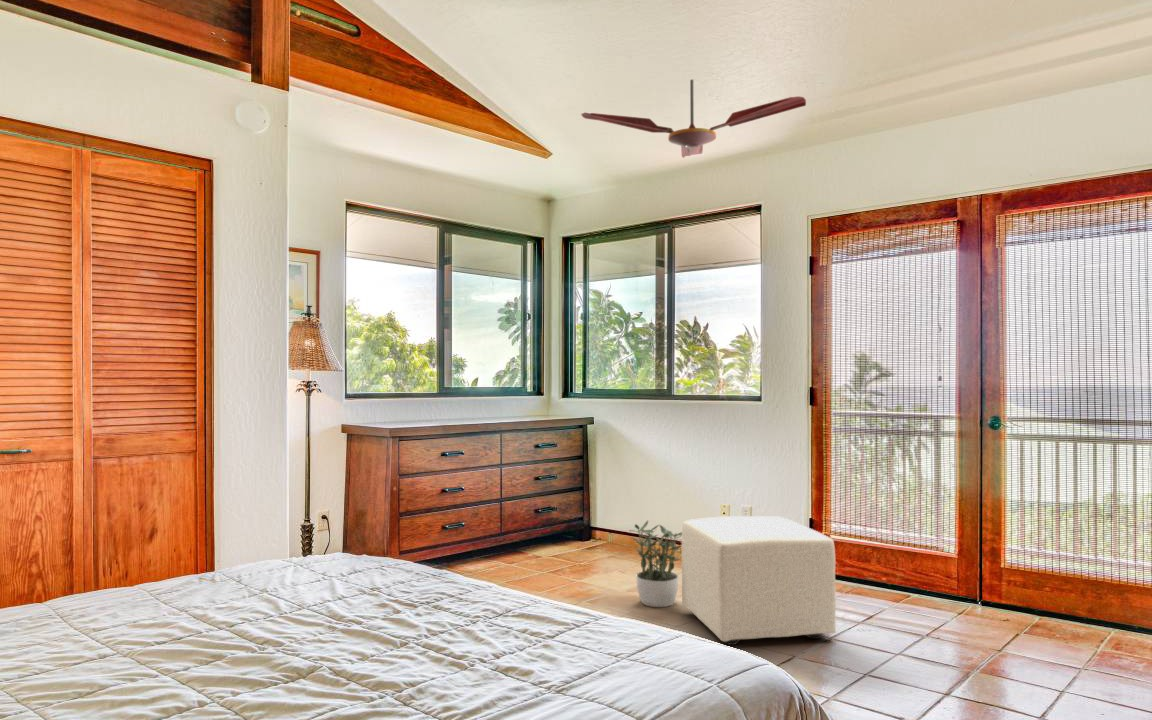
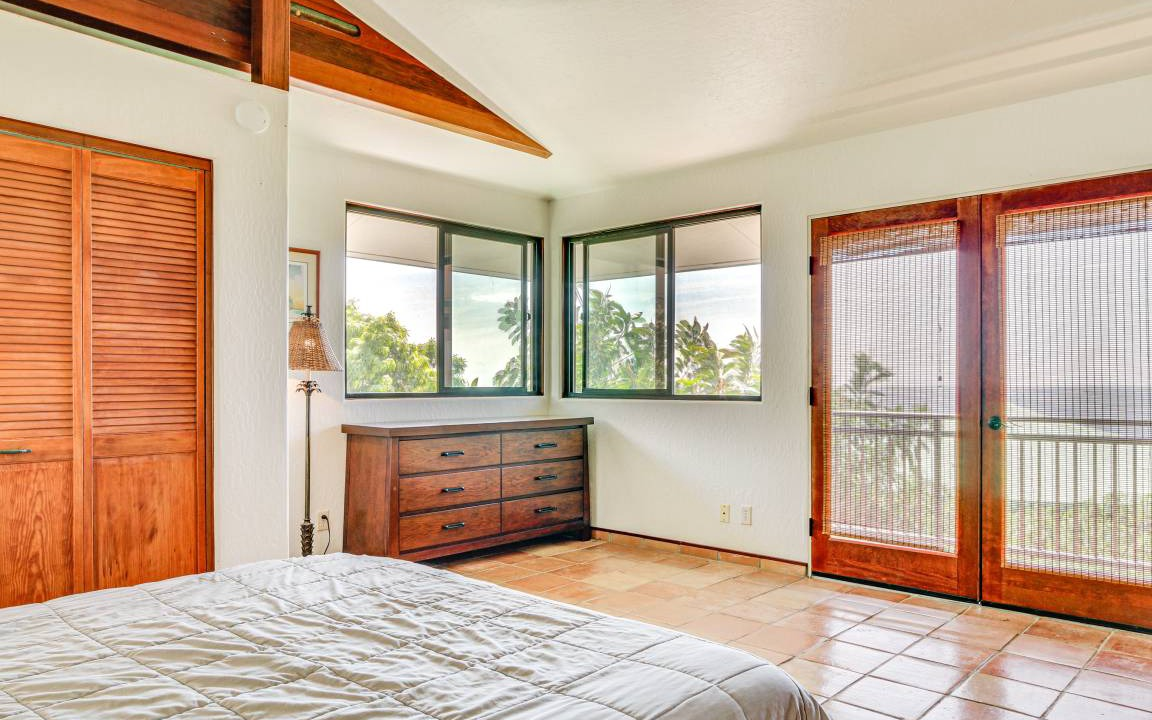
- ottoman (754, 574)
- potted plant (656, 560)
- ceiling fan (690, 121)
